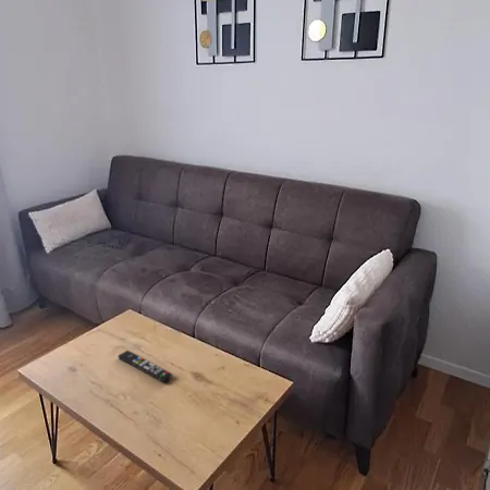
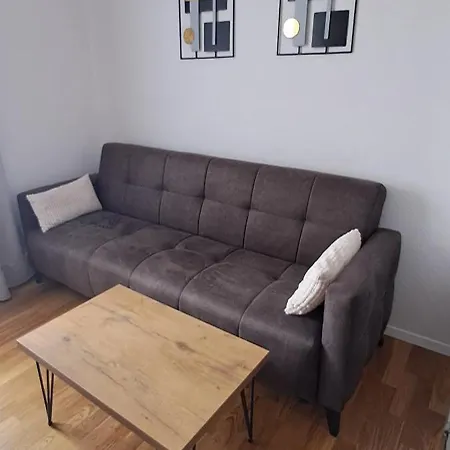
- remote control (144, 365)
